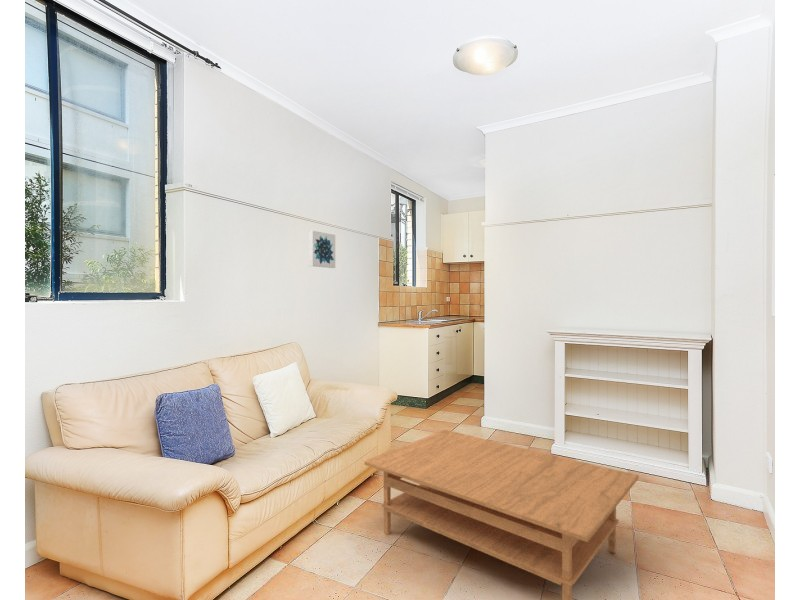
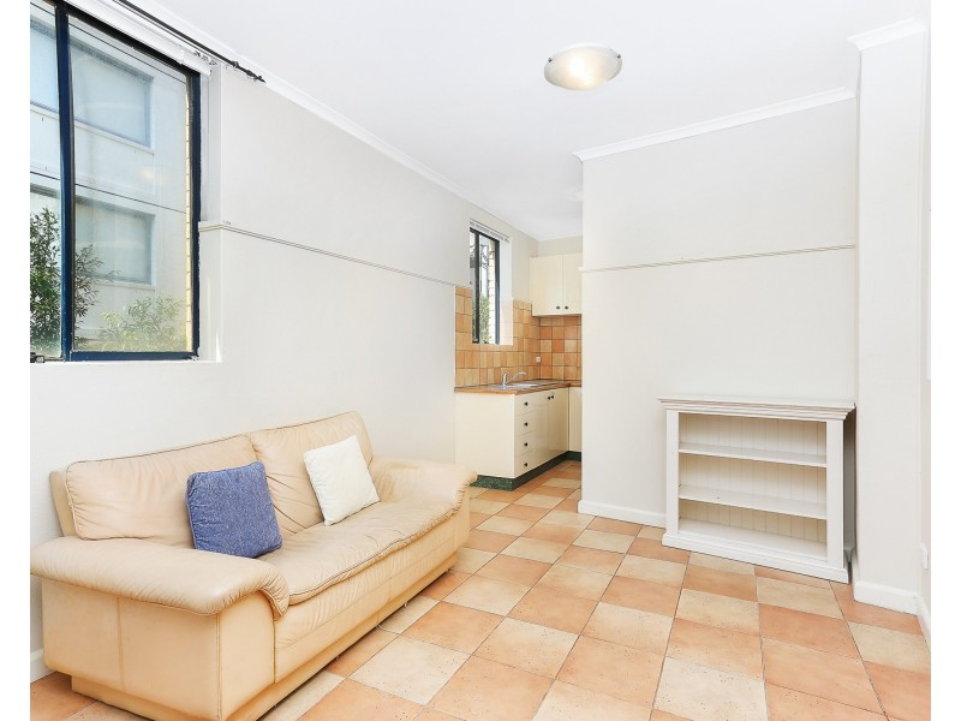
- wall art (322, 249)
- coffee table (495, 504)
